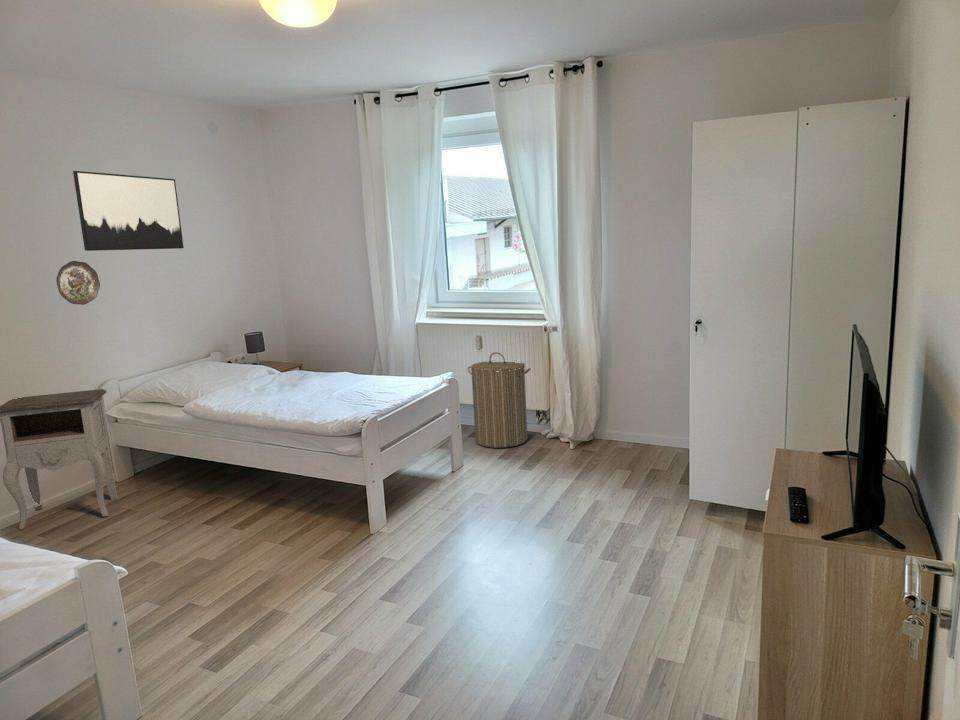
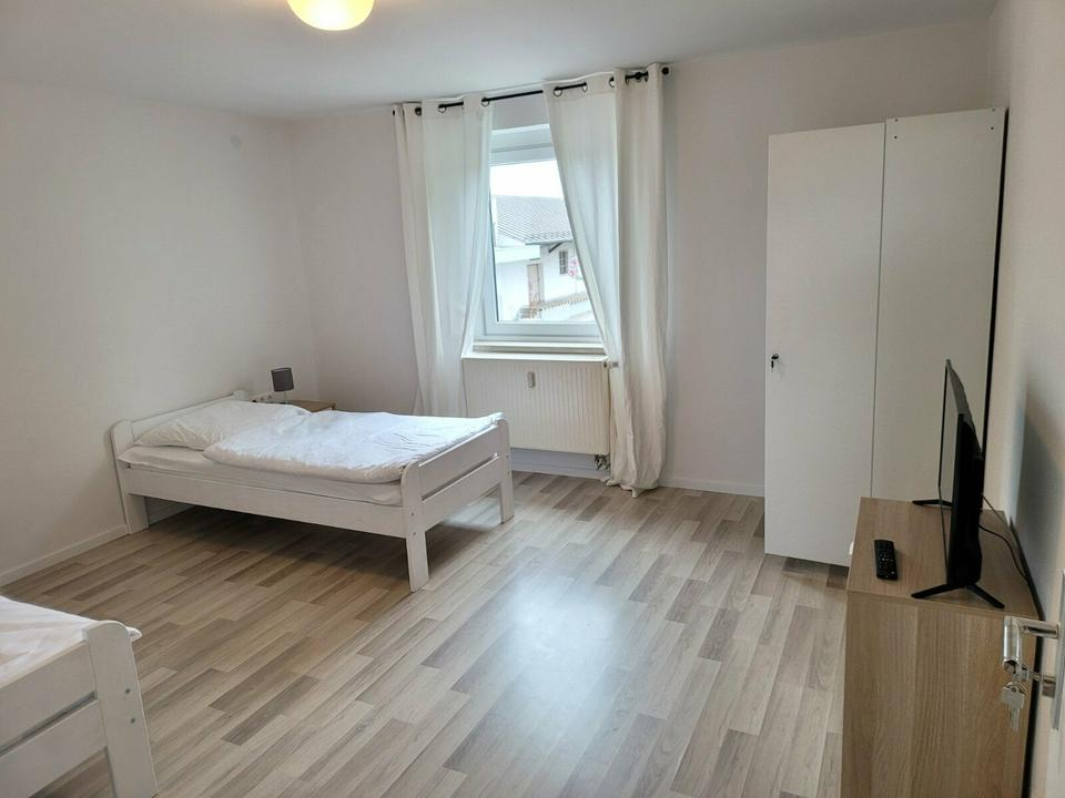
- laundry hamper (499, 396)
- wall art (132, 212)
- decorative plate (77, 283)
- nightstand (60, 457)
